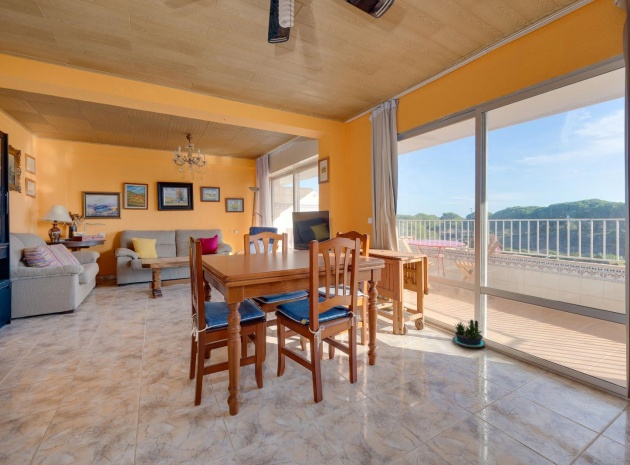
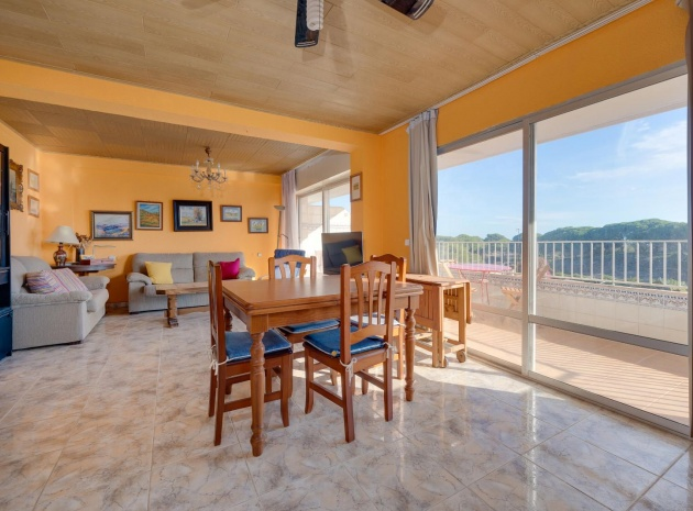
- potted plant (470, 332)
